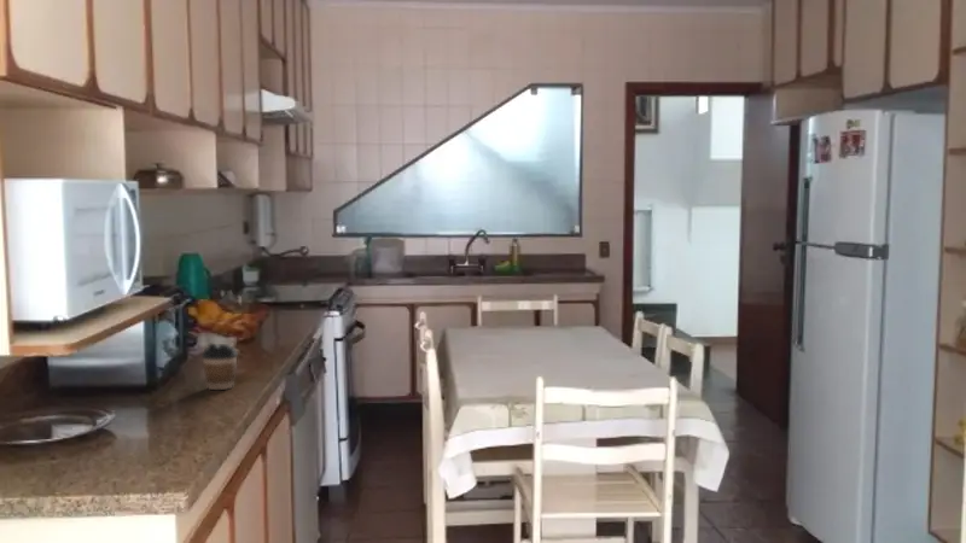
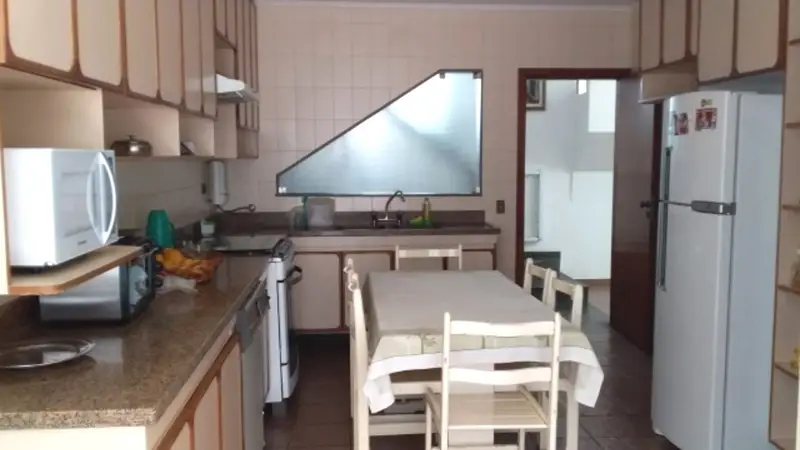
- coffee cup (220, 364)
